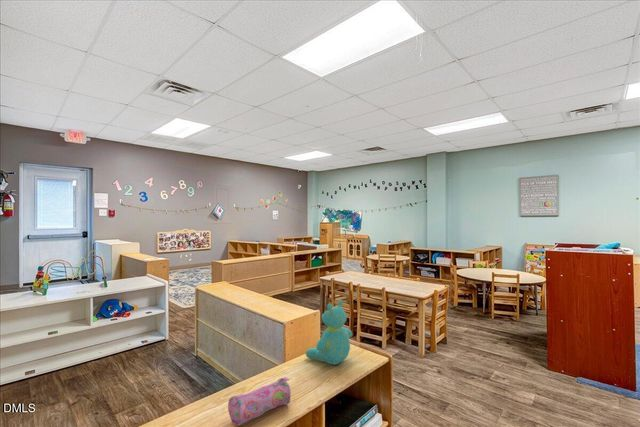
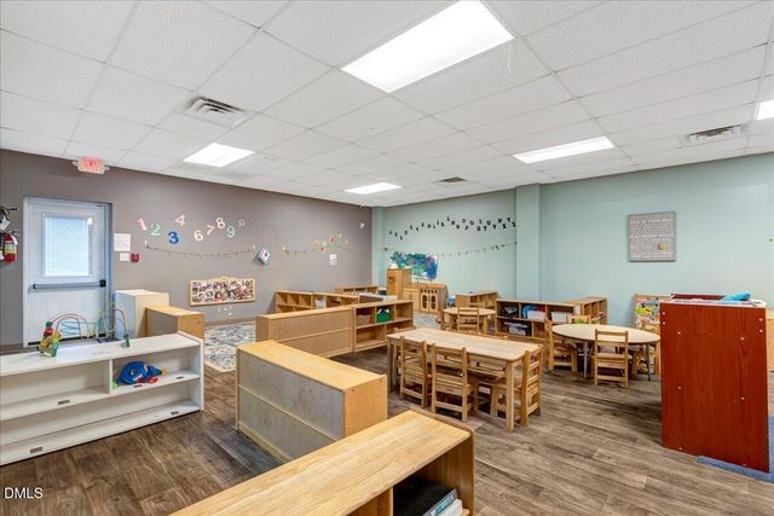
- teddy bear (328, 329)
- pencil case (261, 399)
